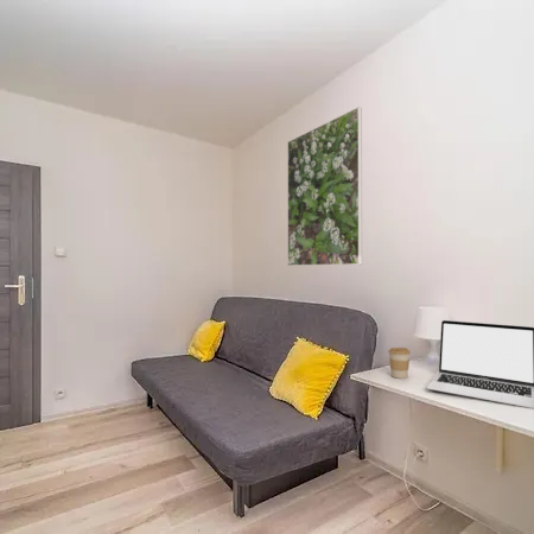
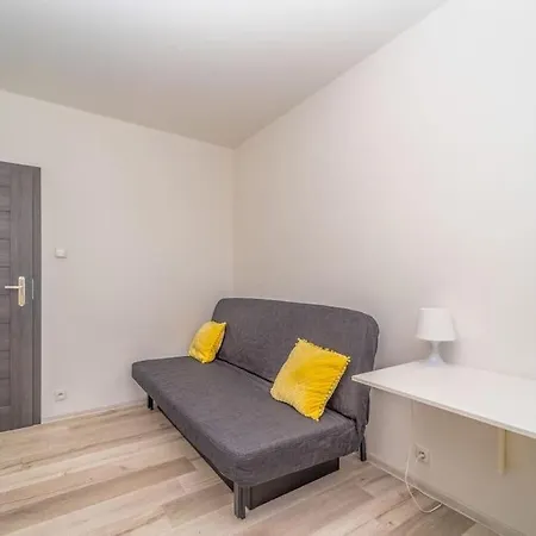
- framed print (320, 196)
- laptop (482, 357)
- coffee cup (399, 361)
